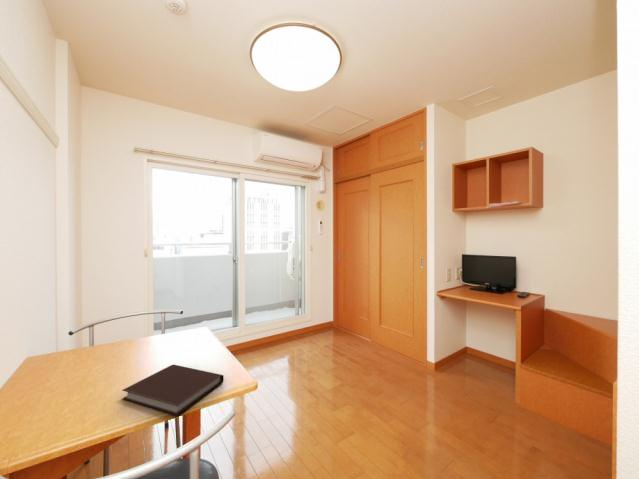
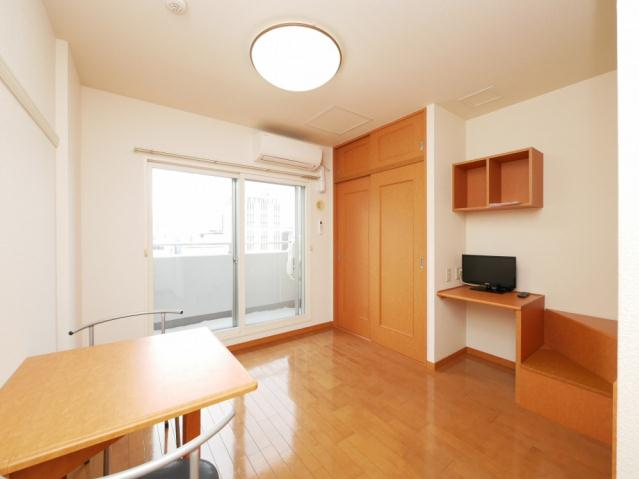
- notebook (175, 385)
